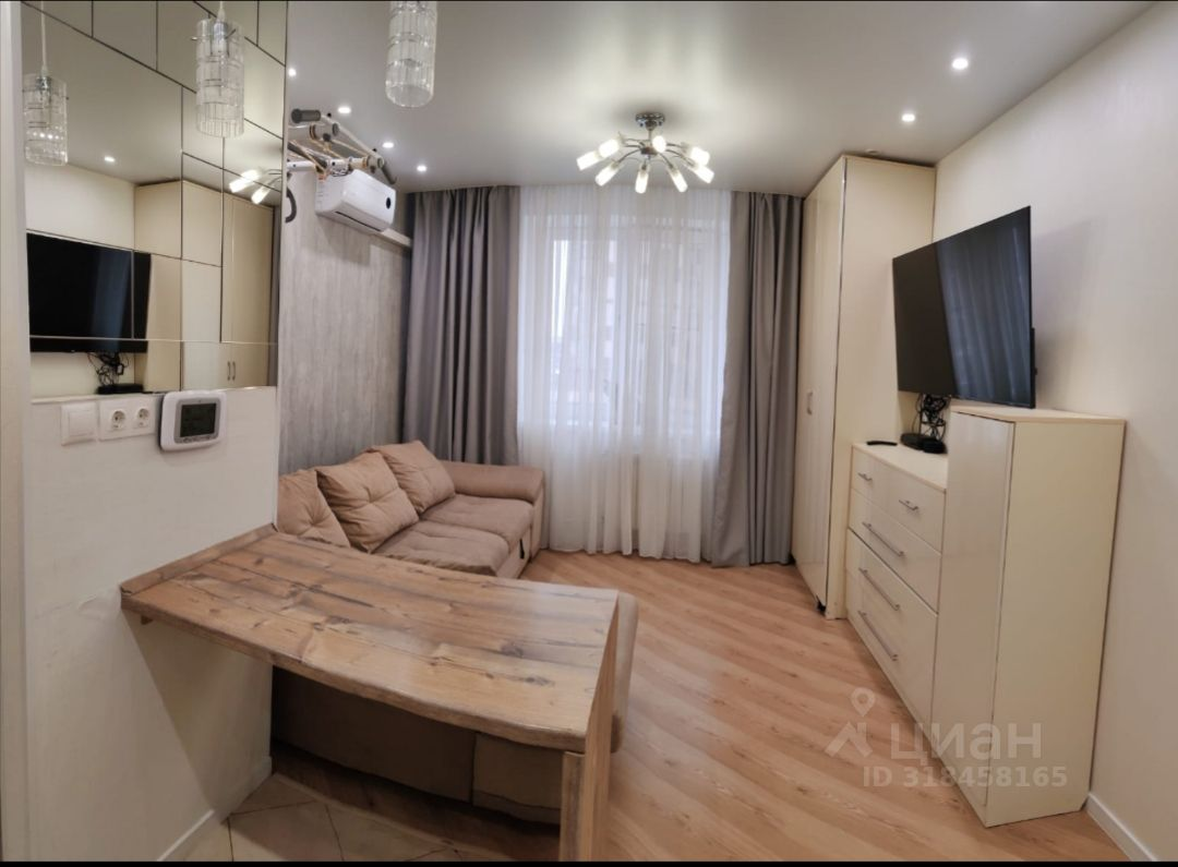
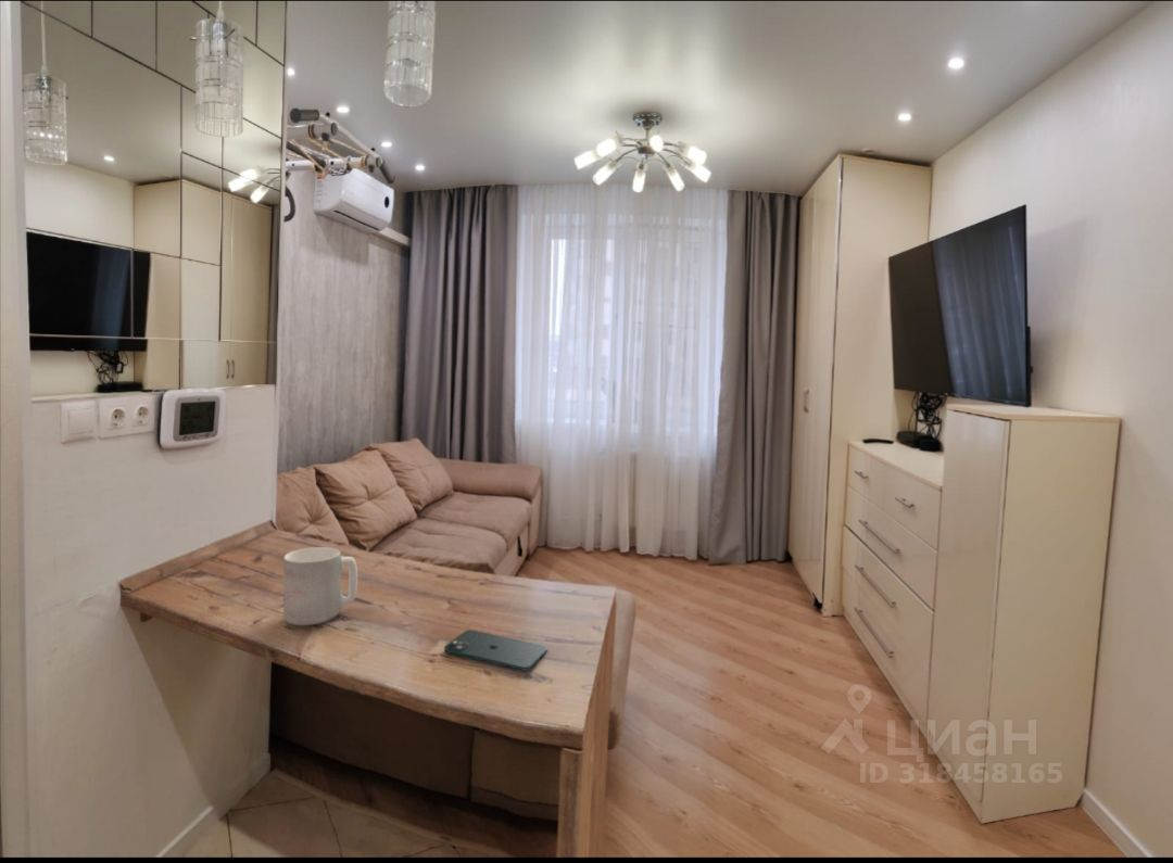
+ mug (318, 584)
+ smartphone (495, 648)
